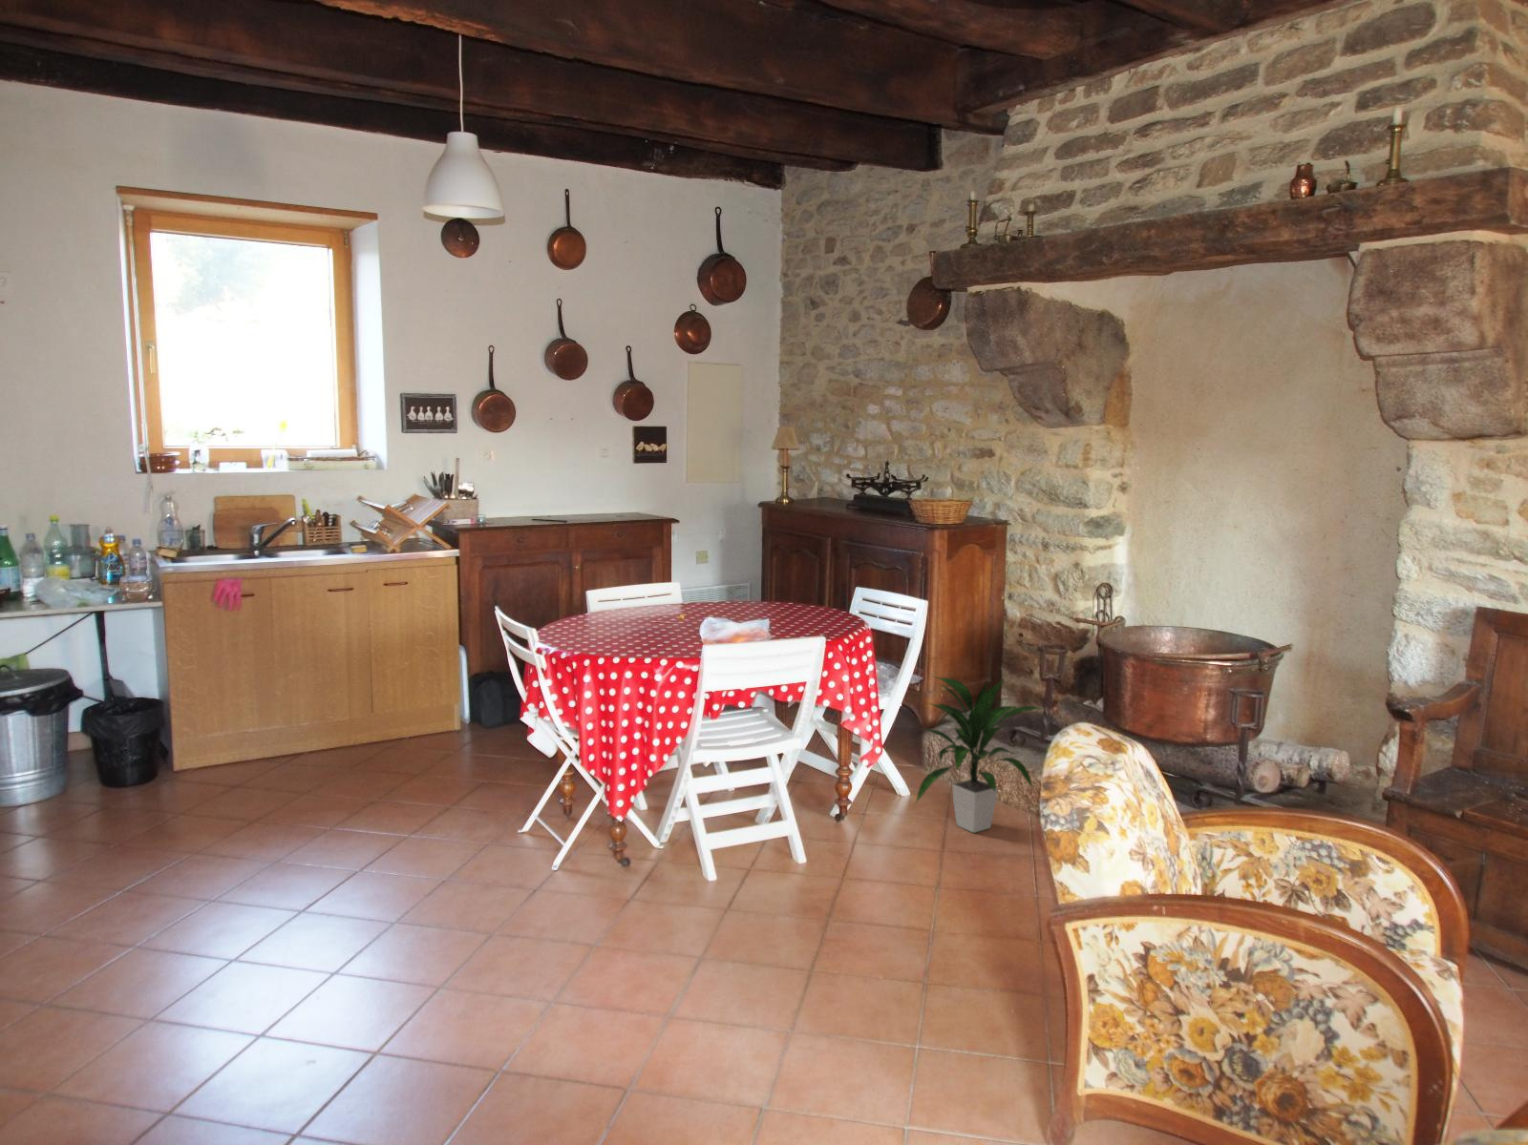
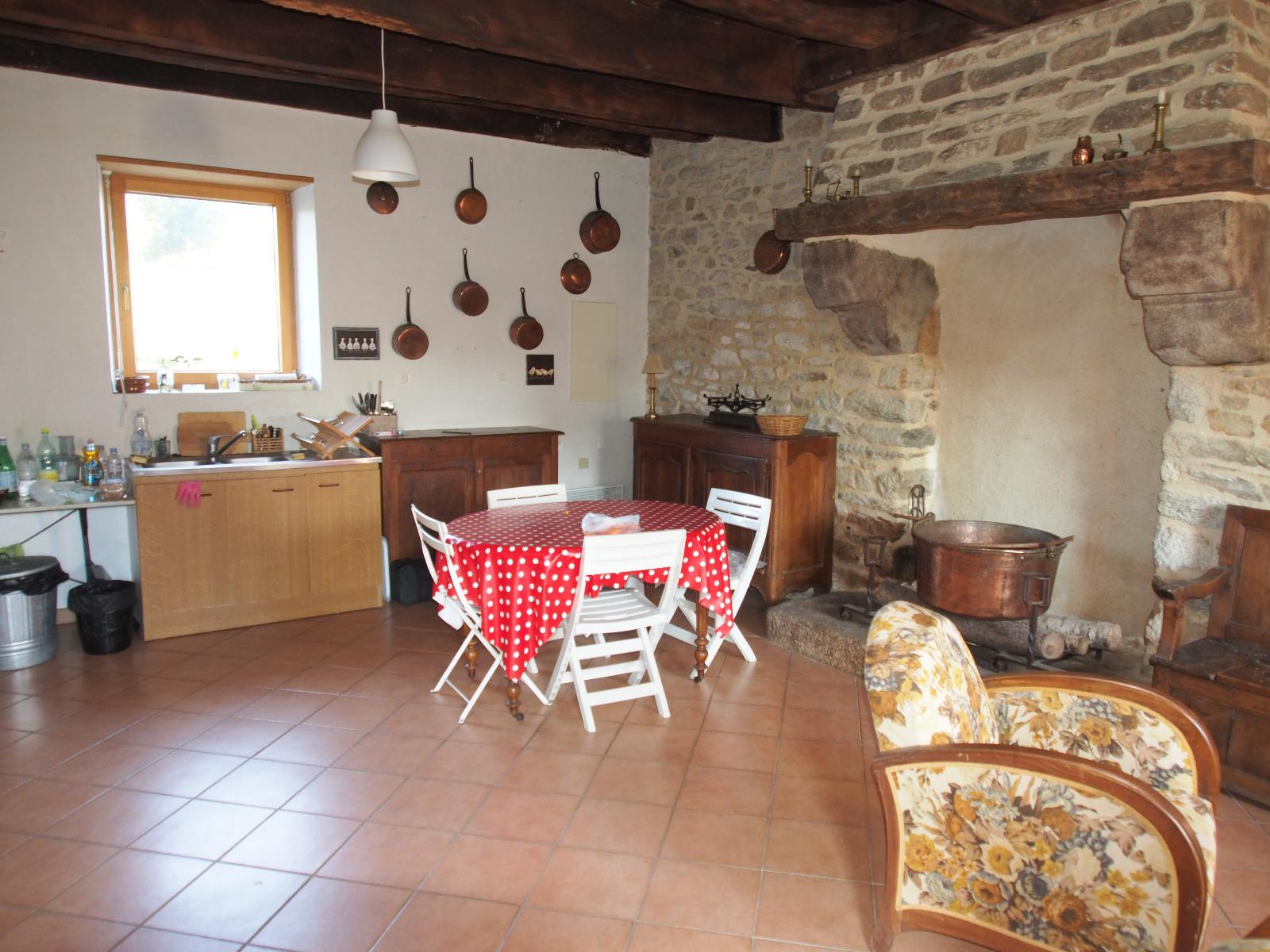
- indoor plant (970, 749)
